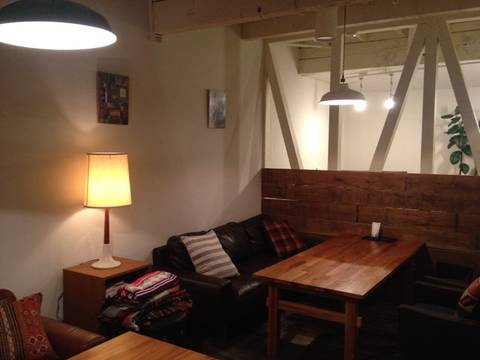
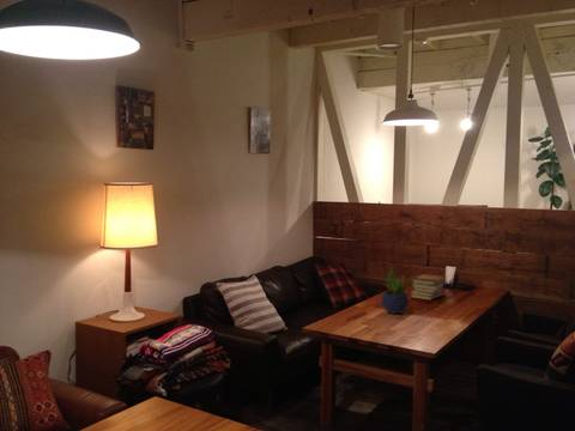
+ book stack (428, 286)
+ potted plant (398, 290)
